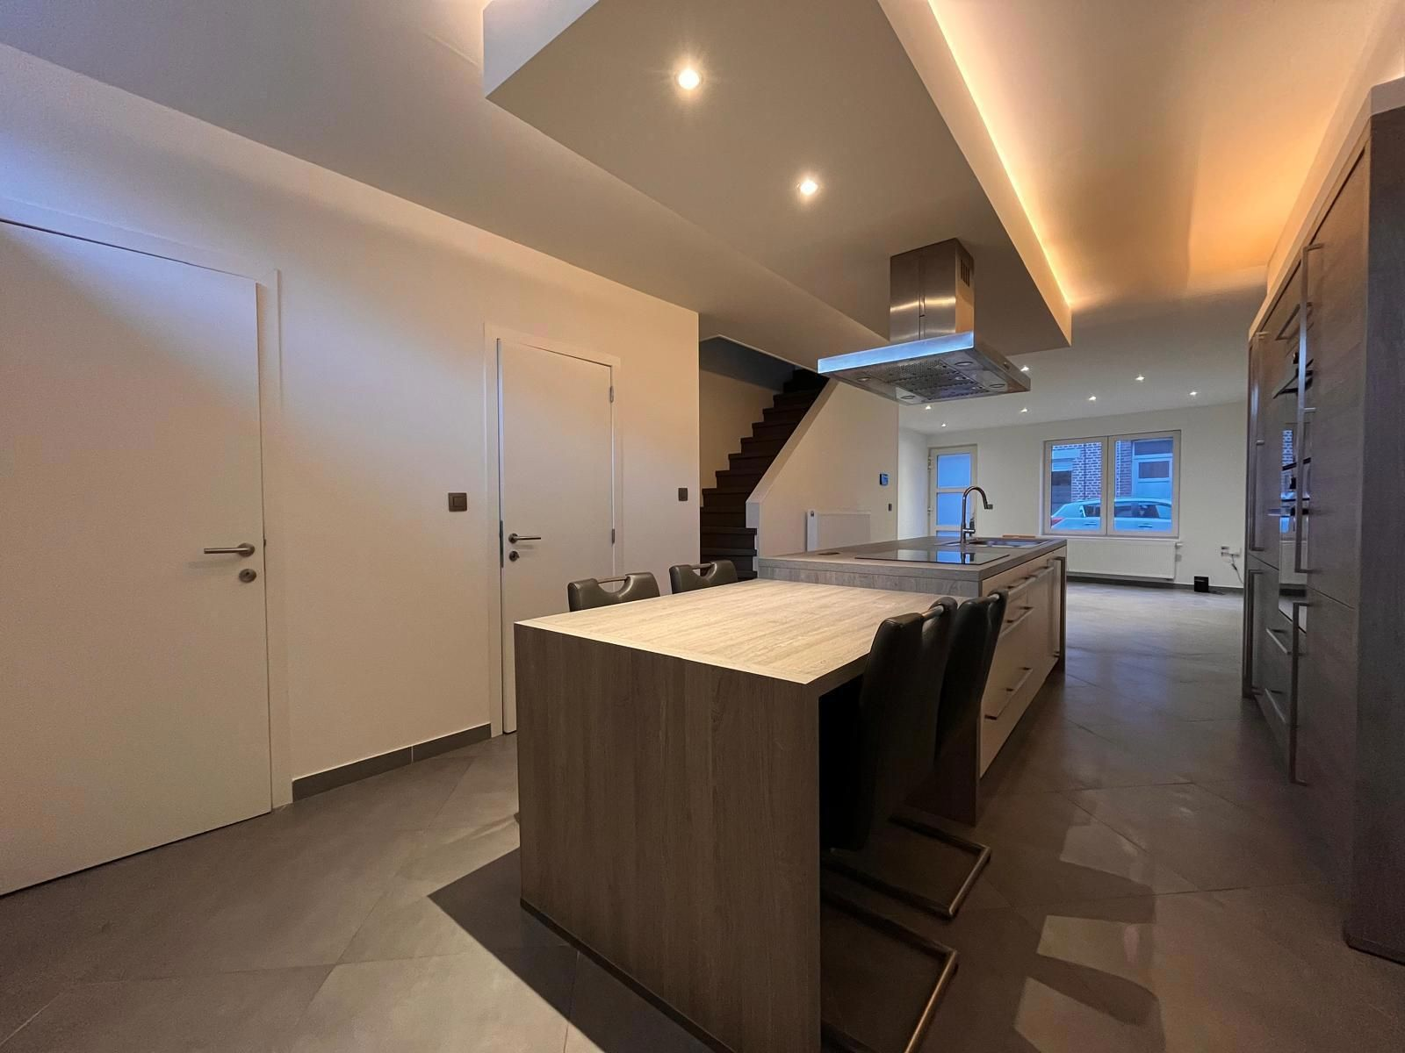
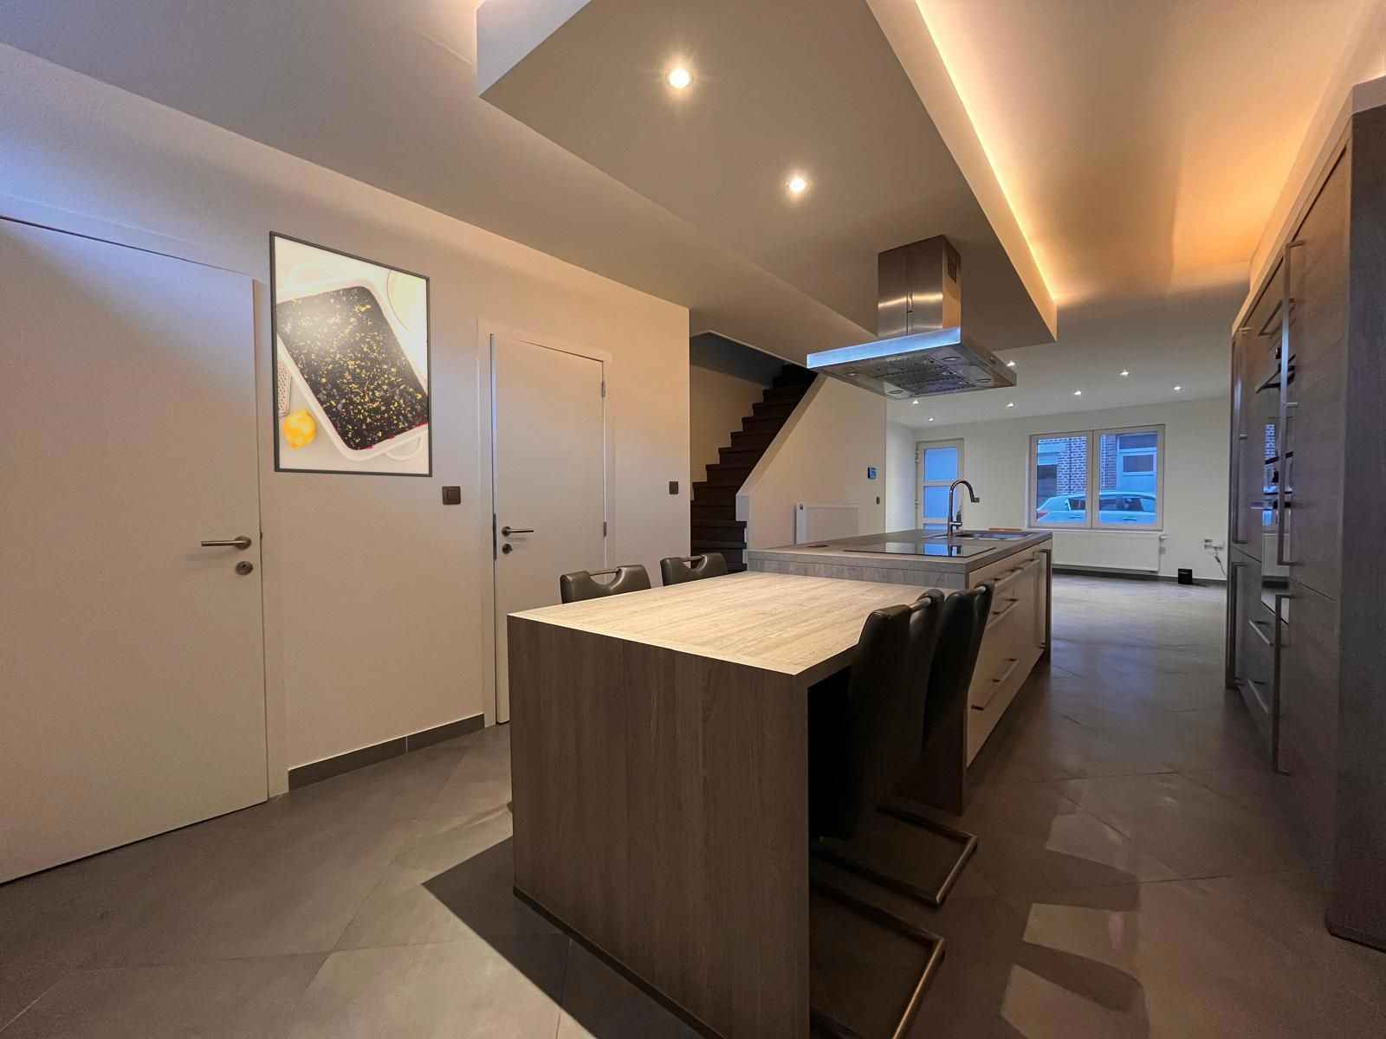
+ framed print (358, 366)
